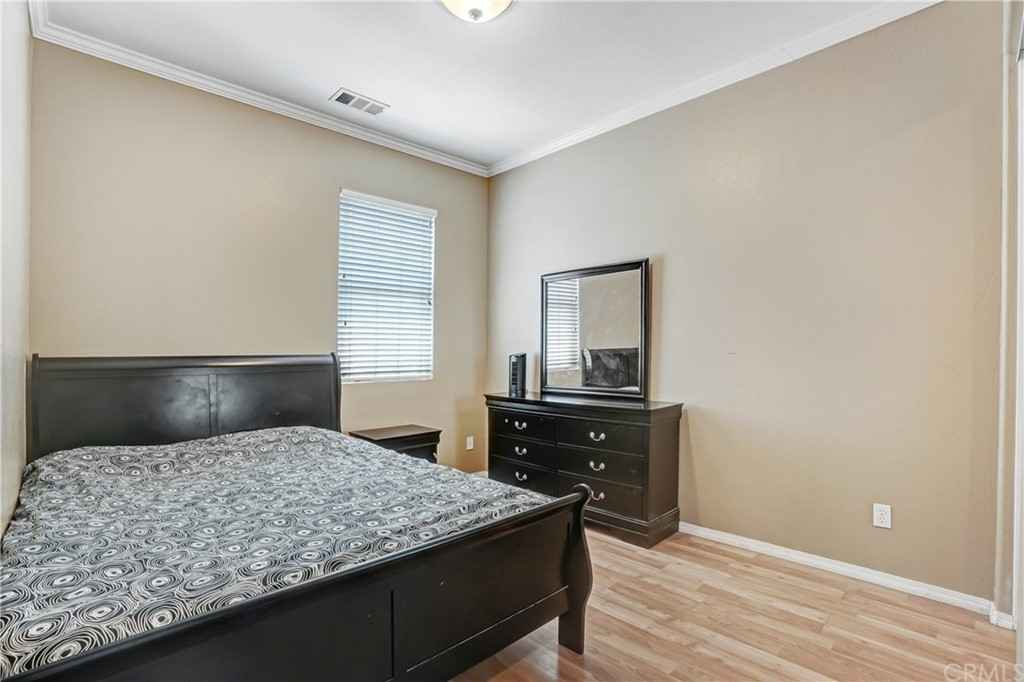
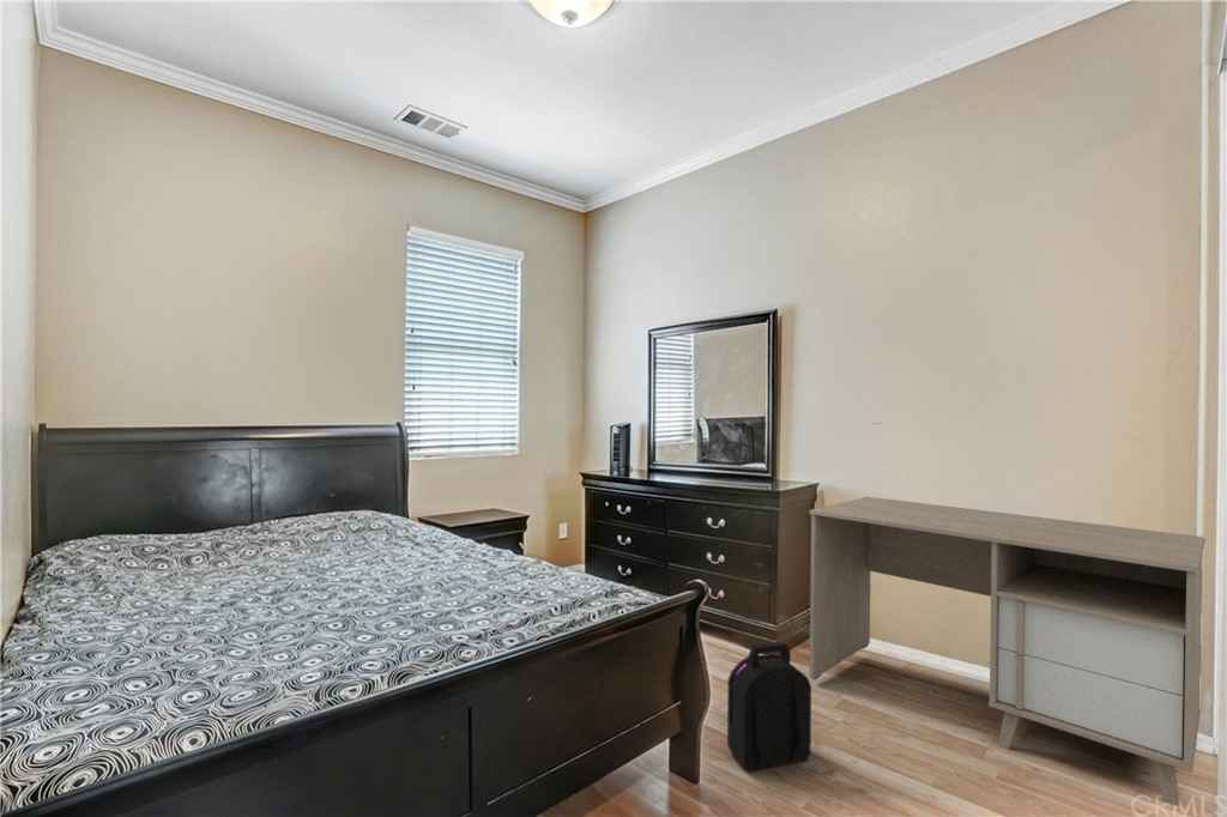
+ desk (991, 616)
+ backpack (769, 701)
